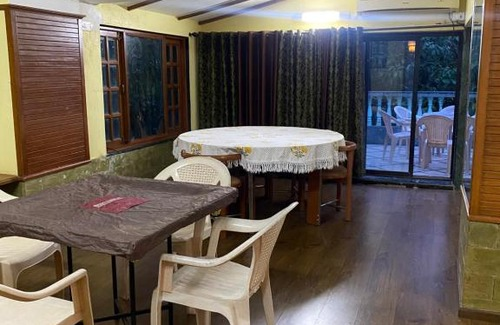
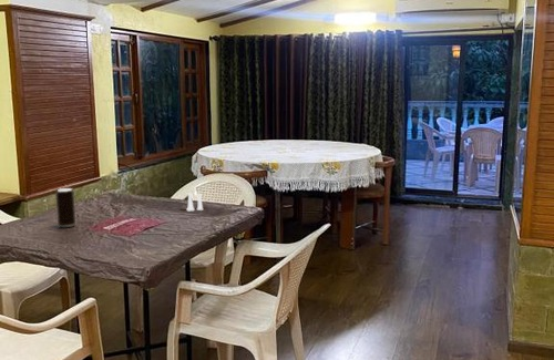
+ salt and pepper shaker set (192, 200)
+ beverage can (65, 207)
